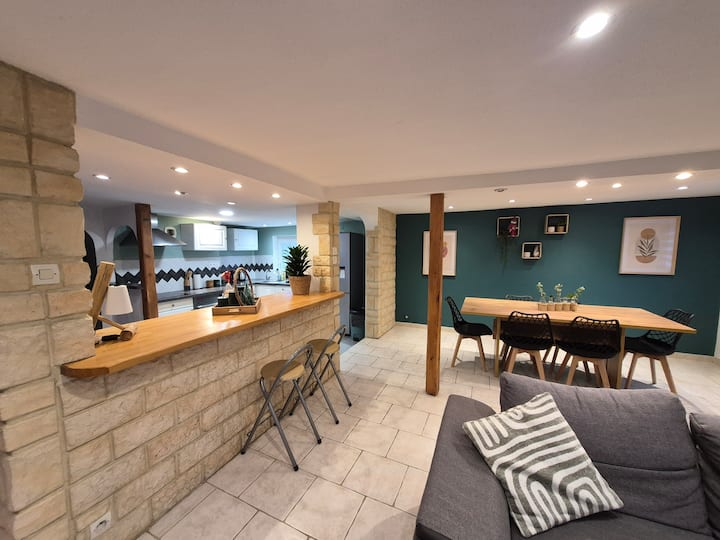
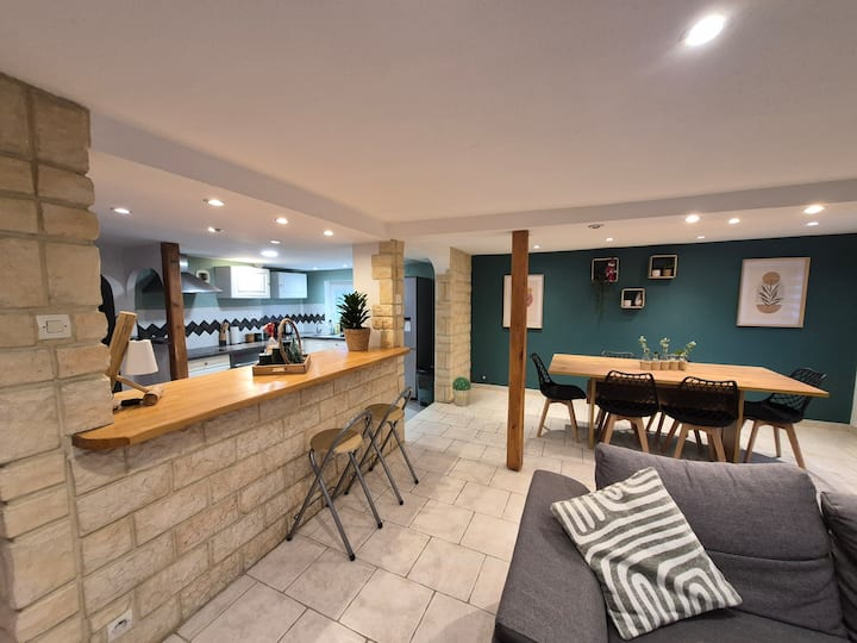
+ potted plant (461, 391)
